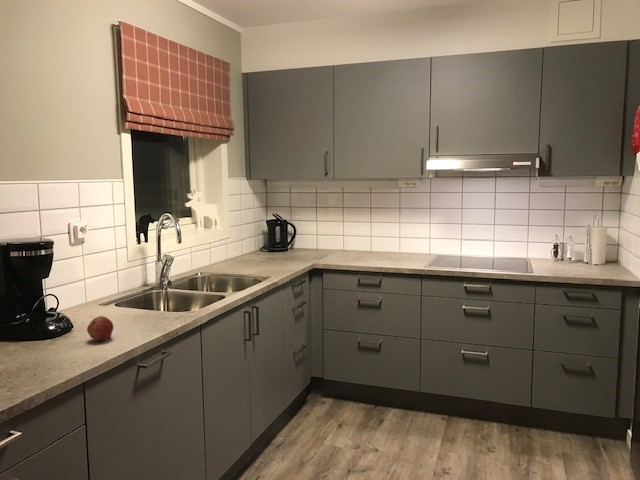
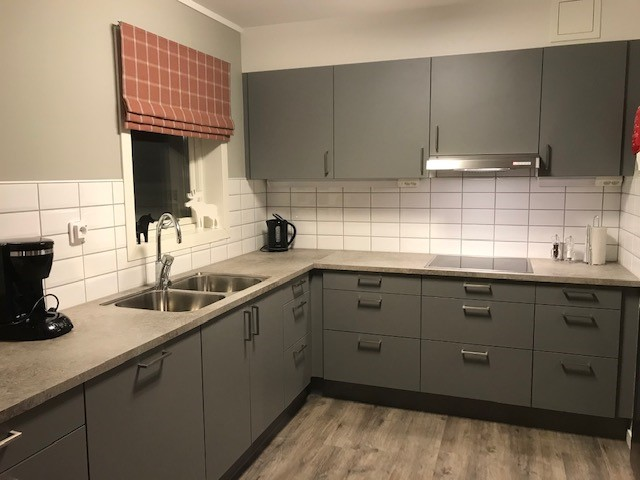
- fruit (100, 328)
